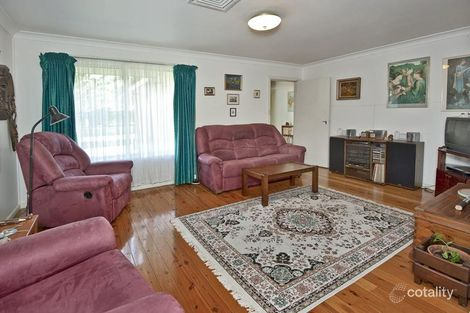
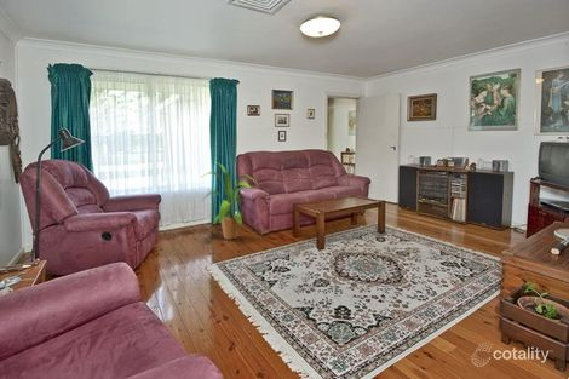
+ house plant (230, 201)
